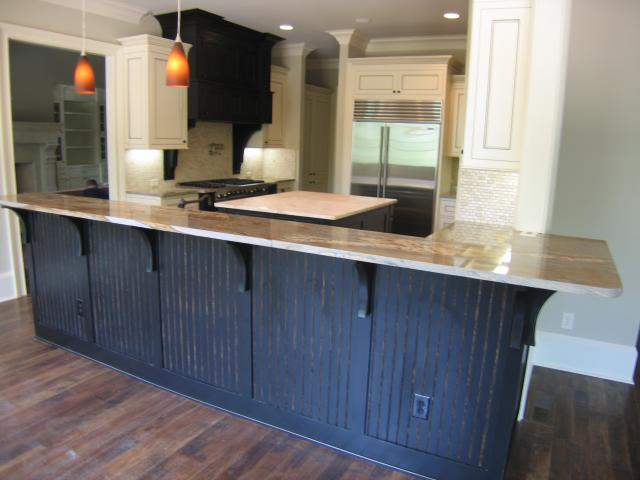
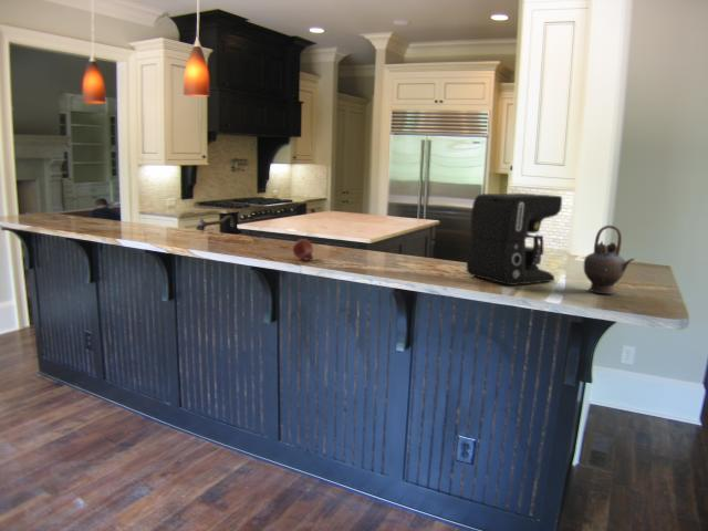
+ fruit (303, 249)
+ teapot (608, 259)
+ coffee maker (517, 237)
